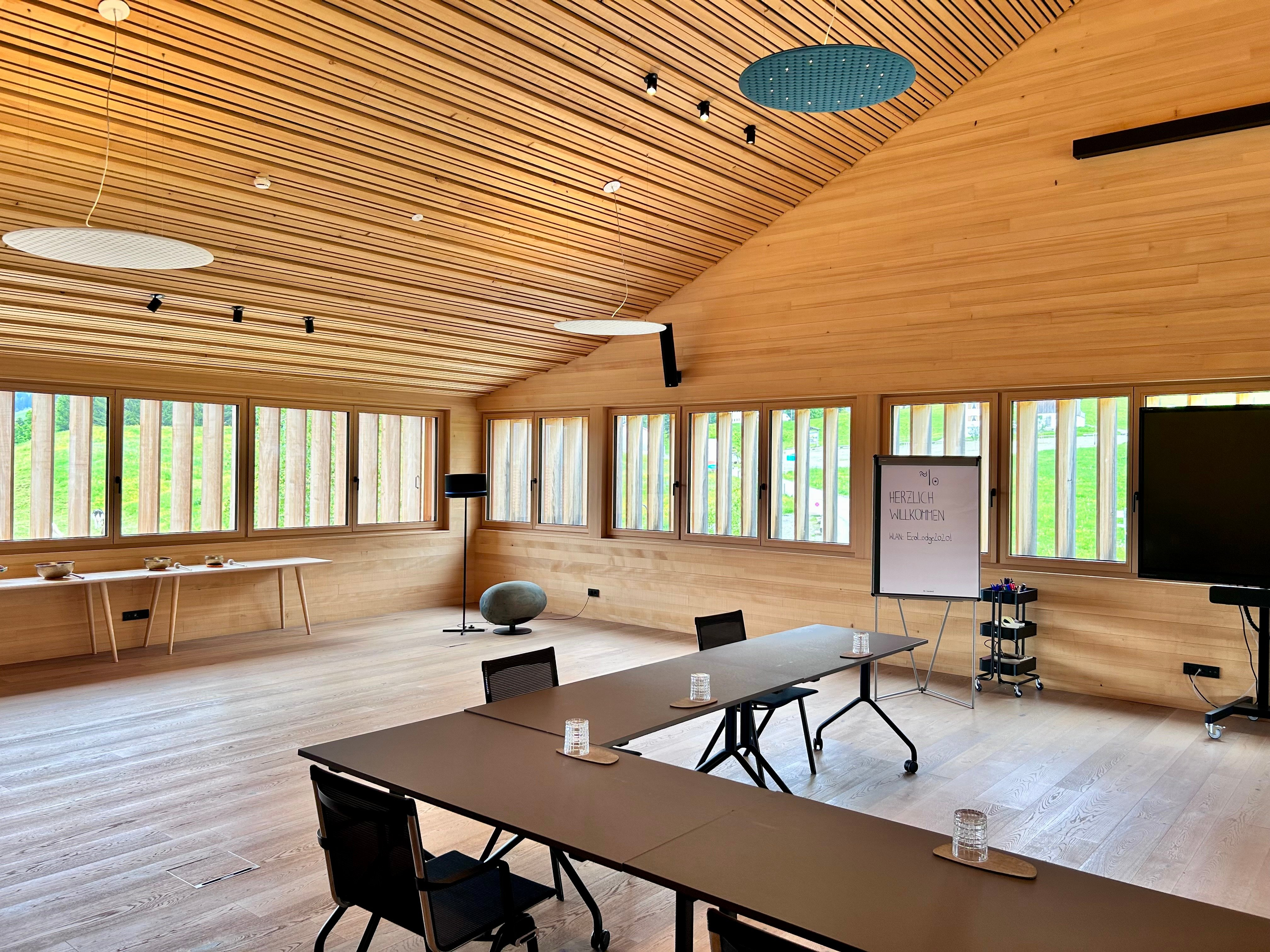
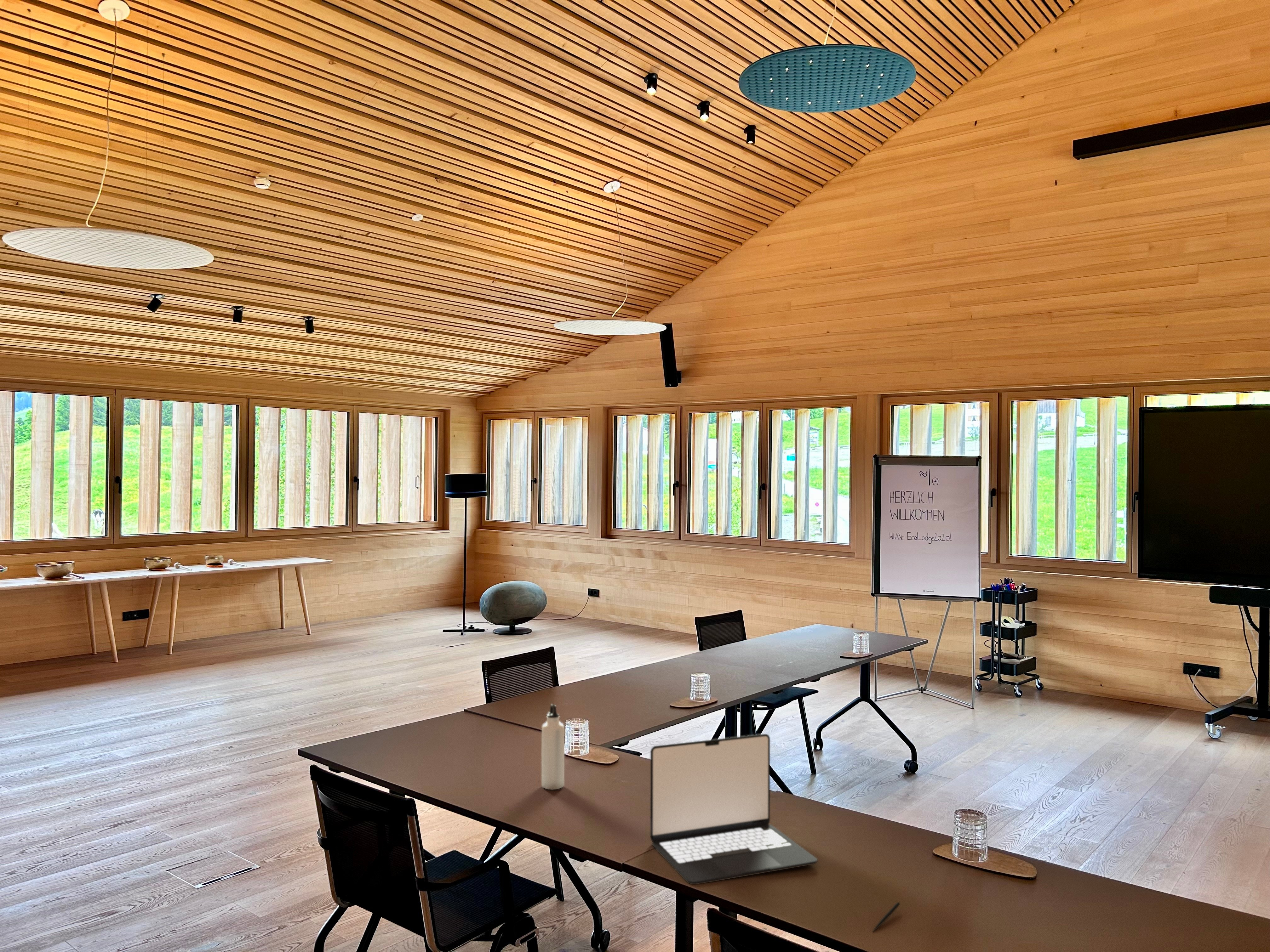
+ pen (885, 916)
+ laptop (733, 804)
+ water bottle (553, 745)
